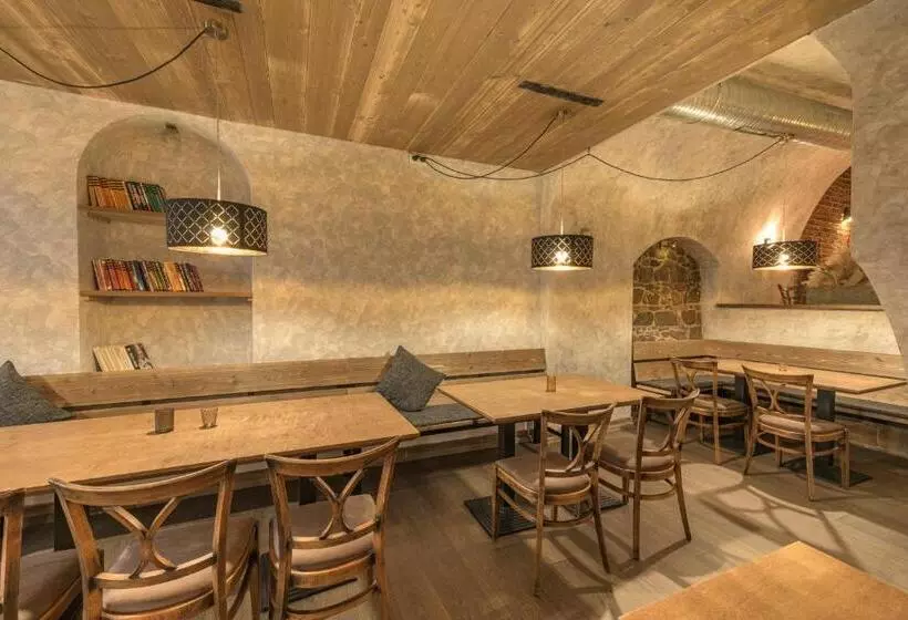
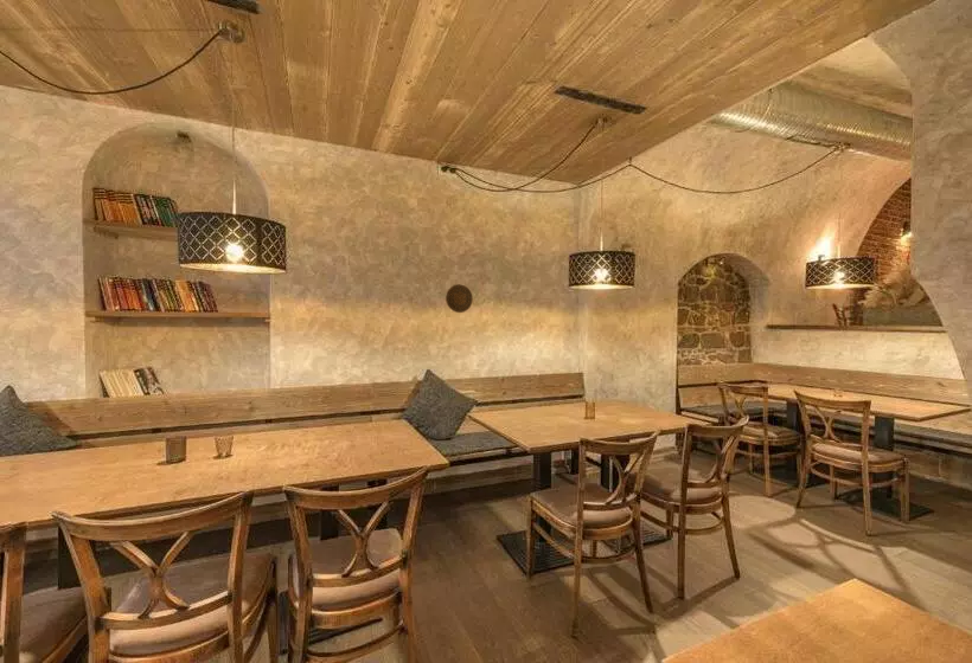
+ decorative plate (459, 298)
